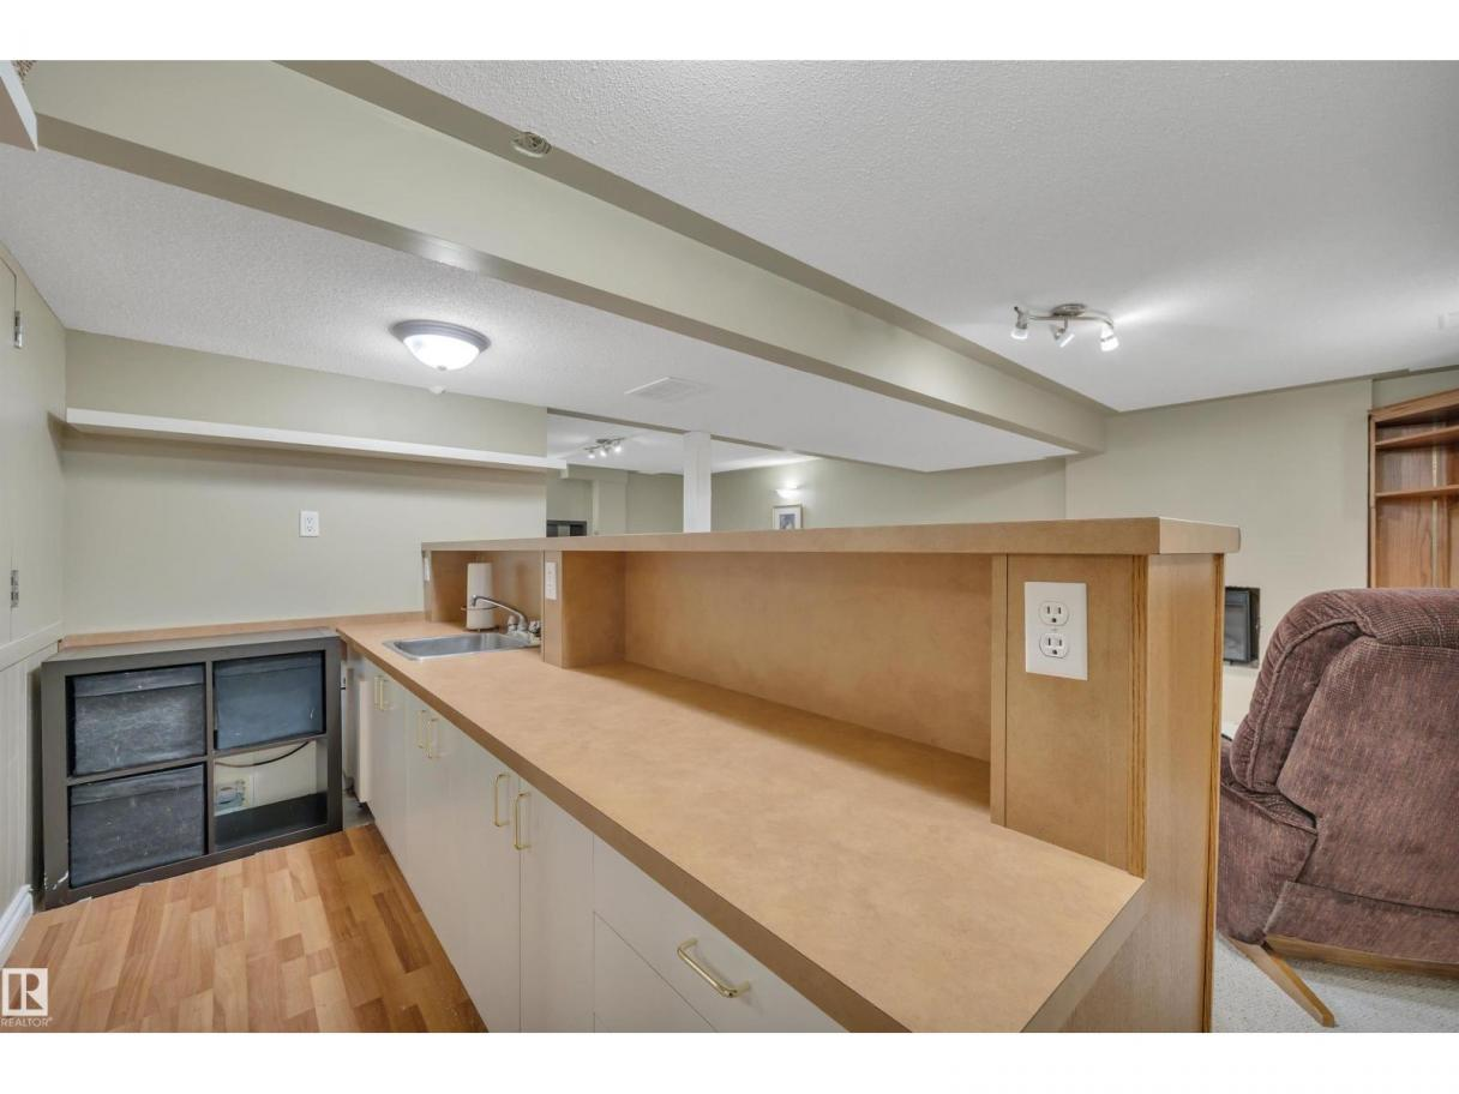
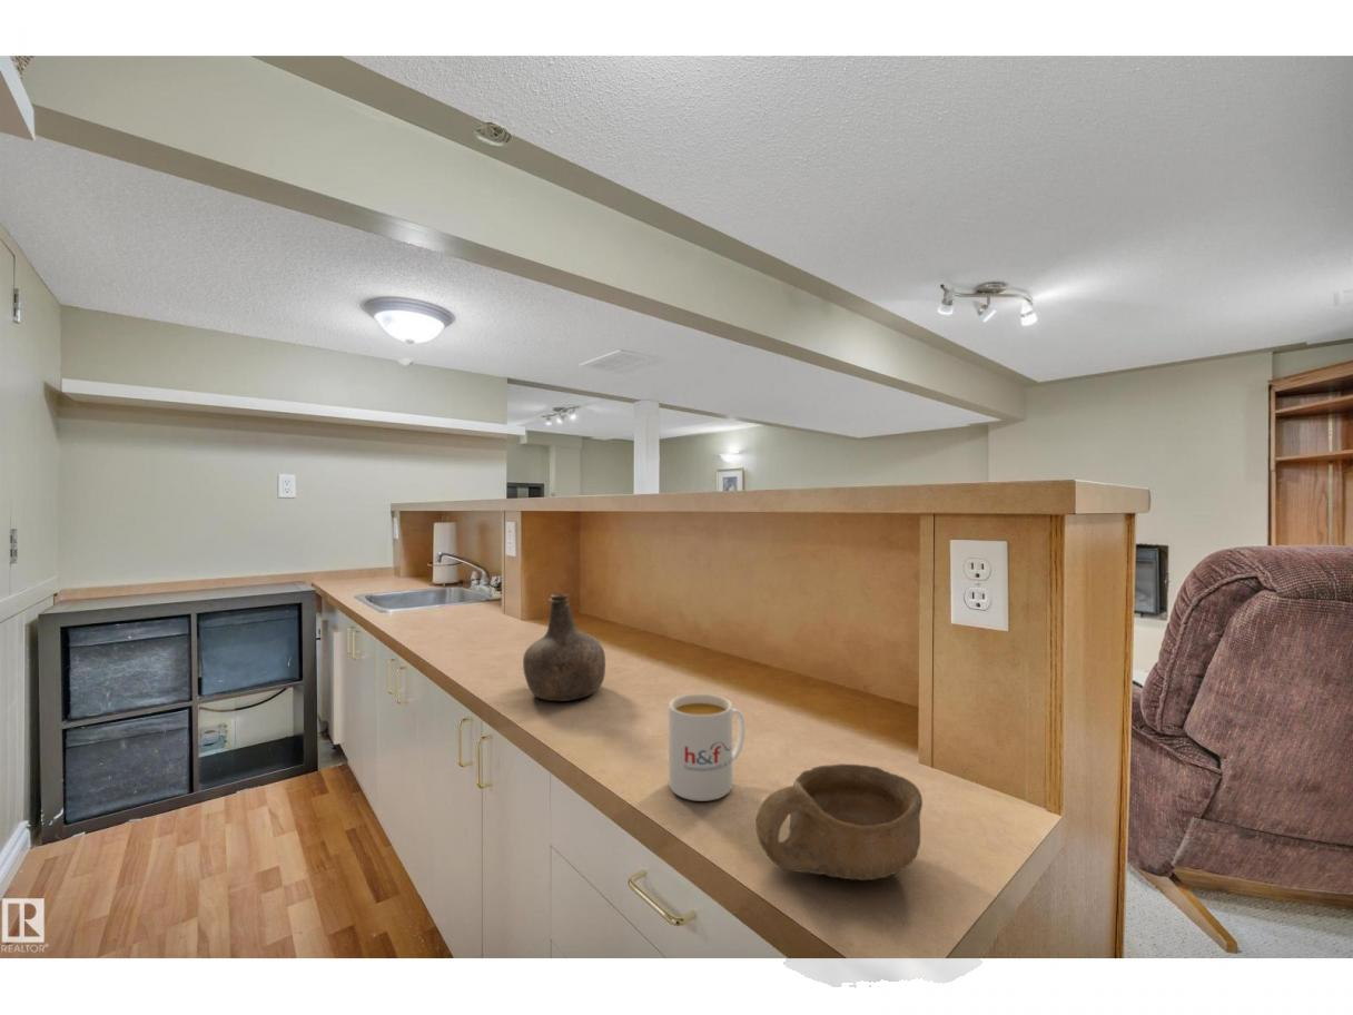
+ bowl (838, 822)
+ mug (710, 741)
+ bottle (564, 642)
